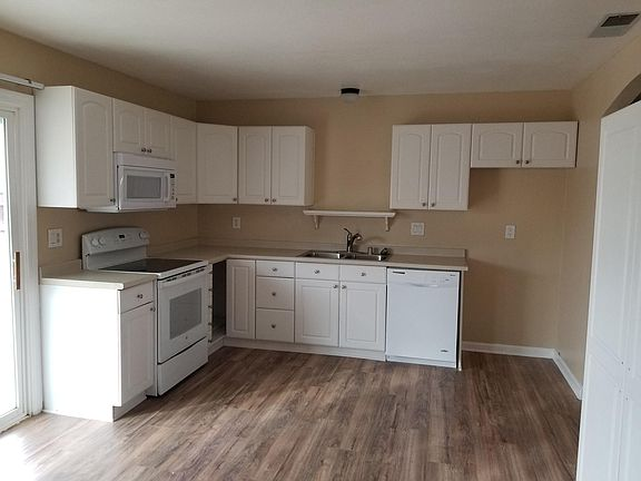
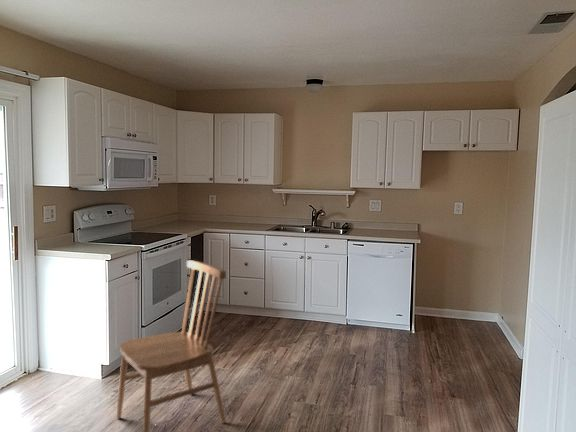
+ dining chair (171, 345)
